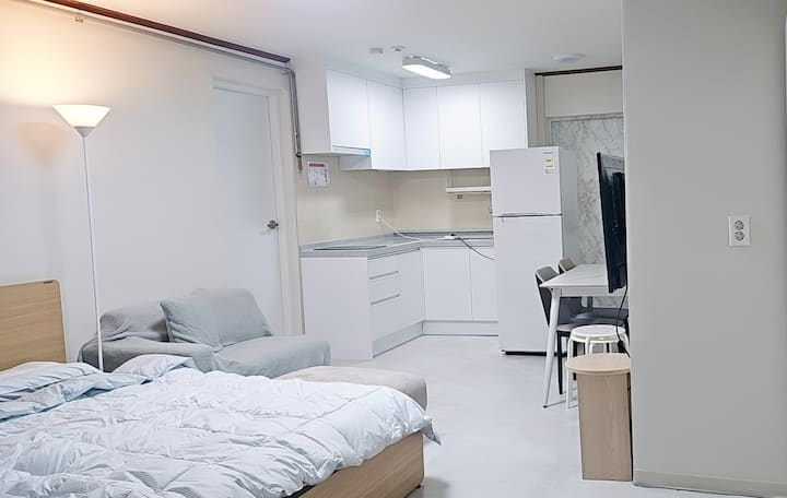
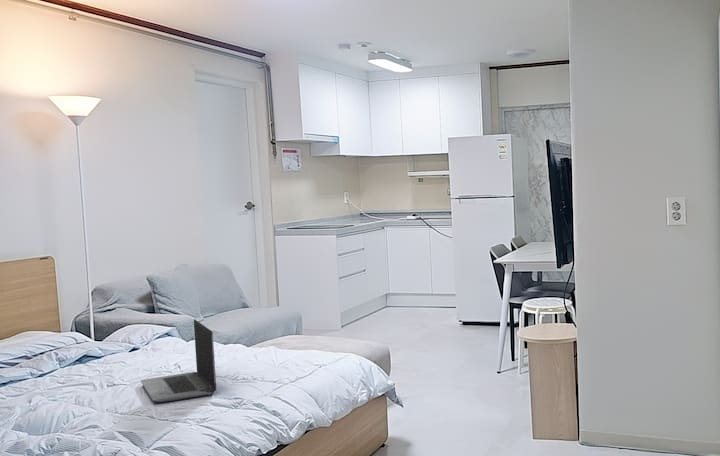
+ laptop computer (177, 374)
